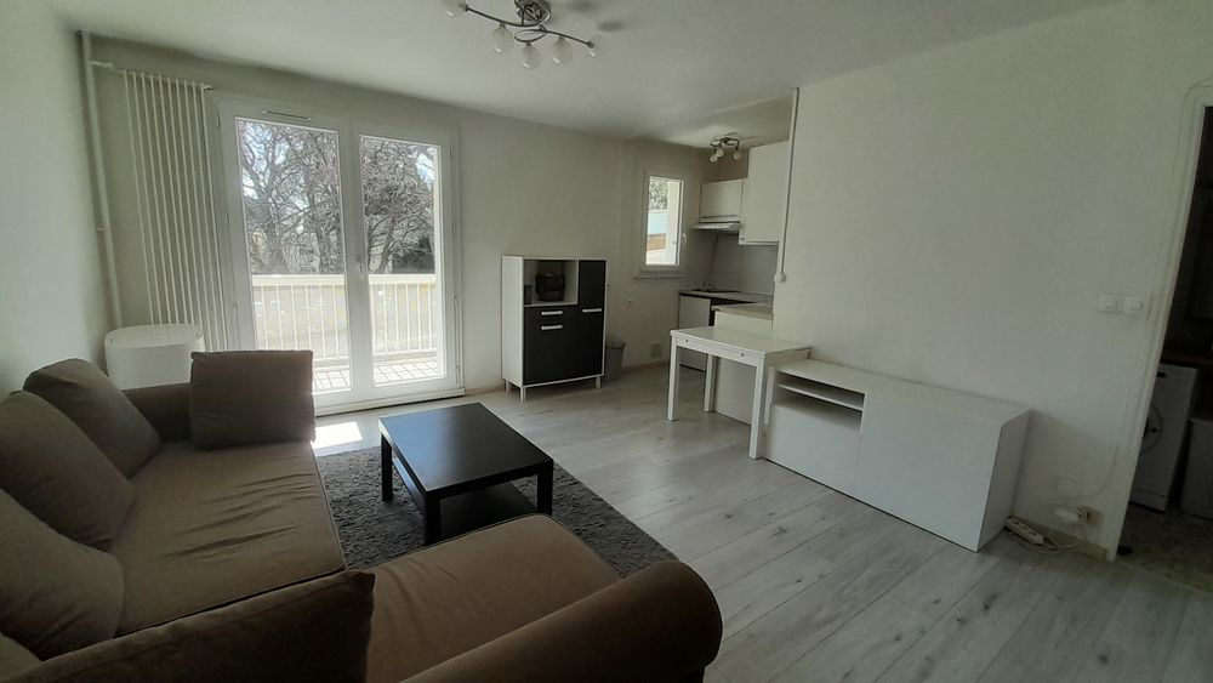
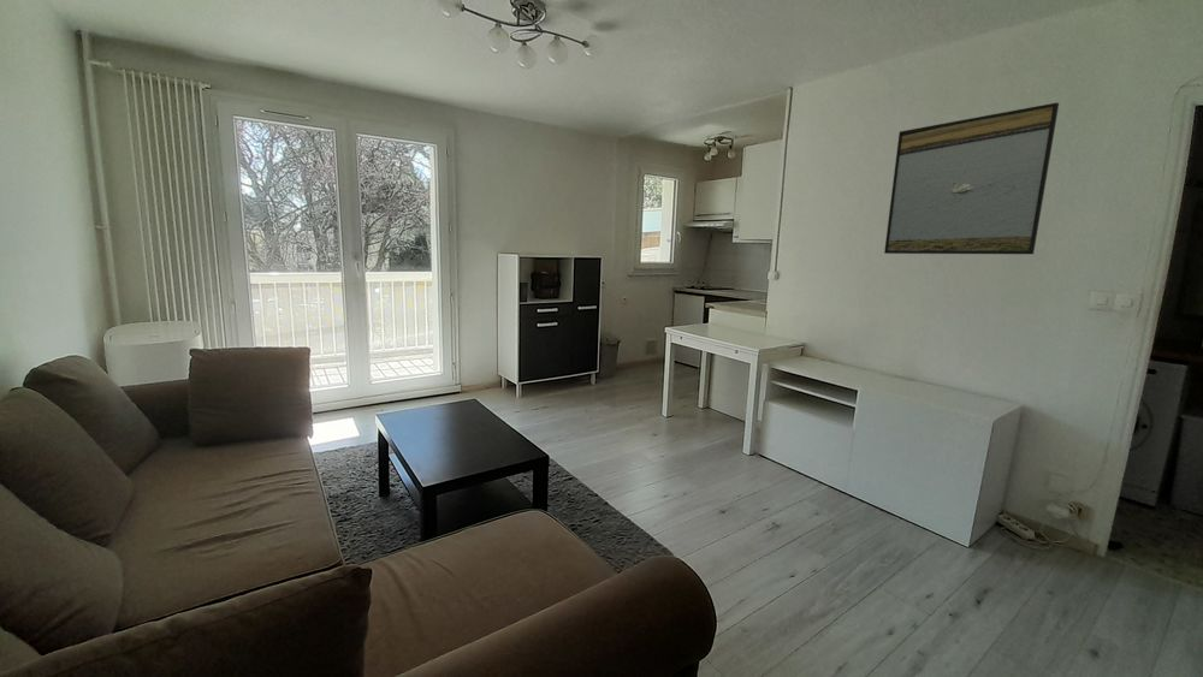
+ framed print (960, 188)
